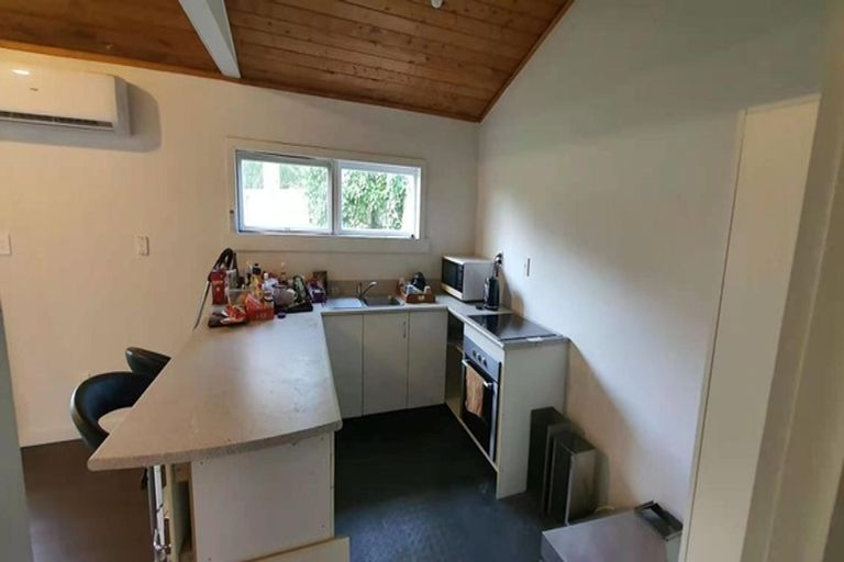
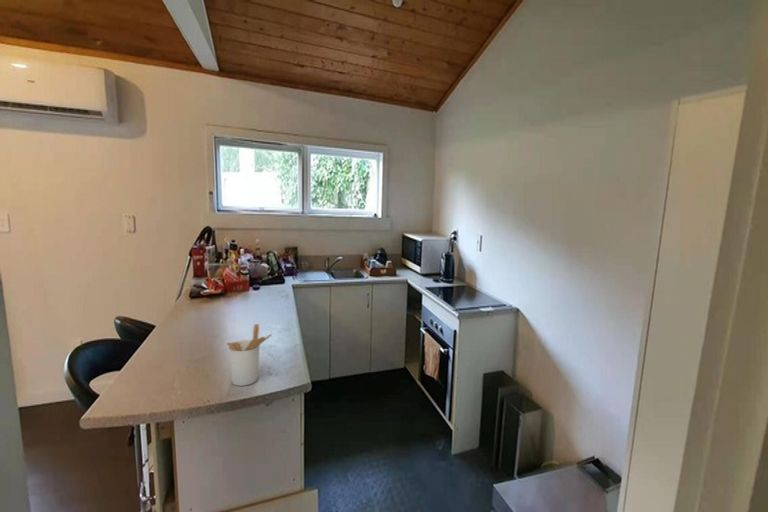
+ utensil holder (249, 355)
